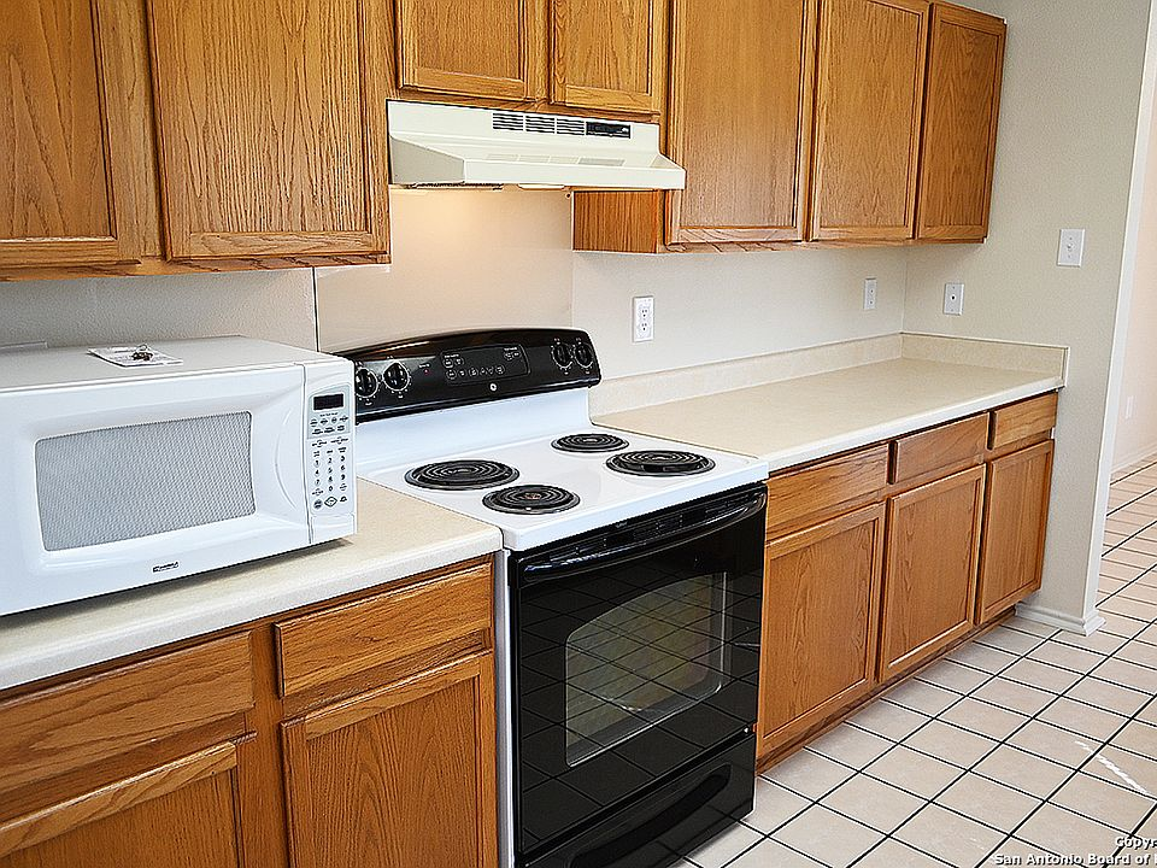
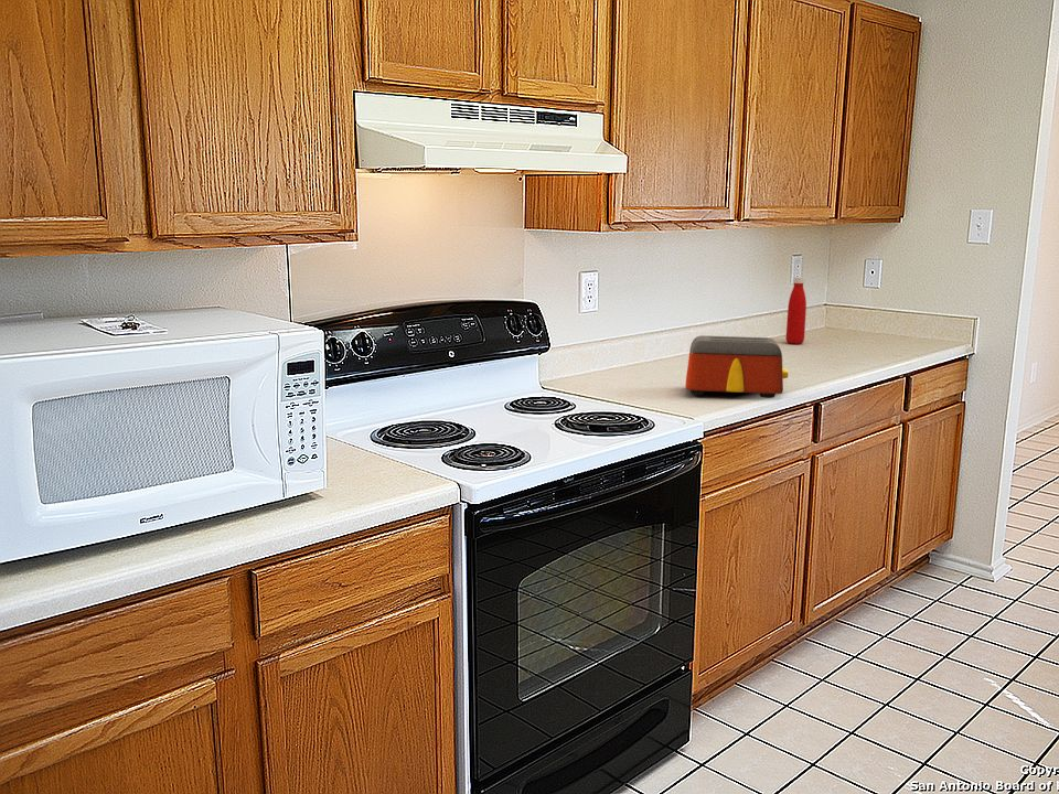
+ toaster (736, 365)
+ bottle (796, 310)
